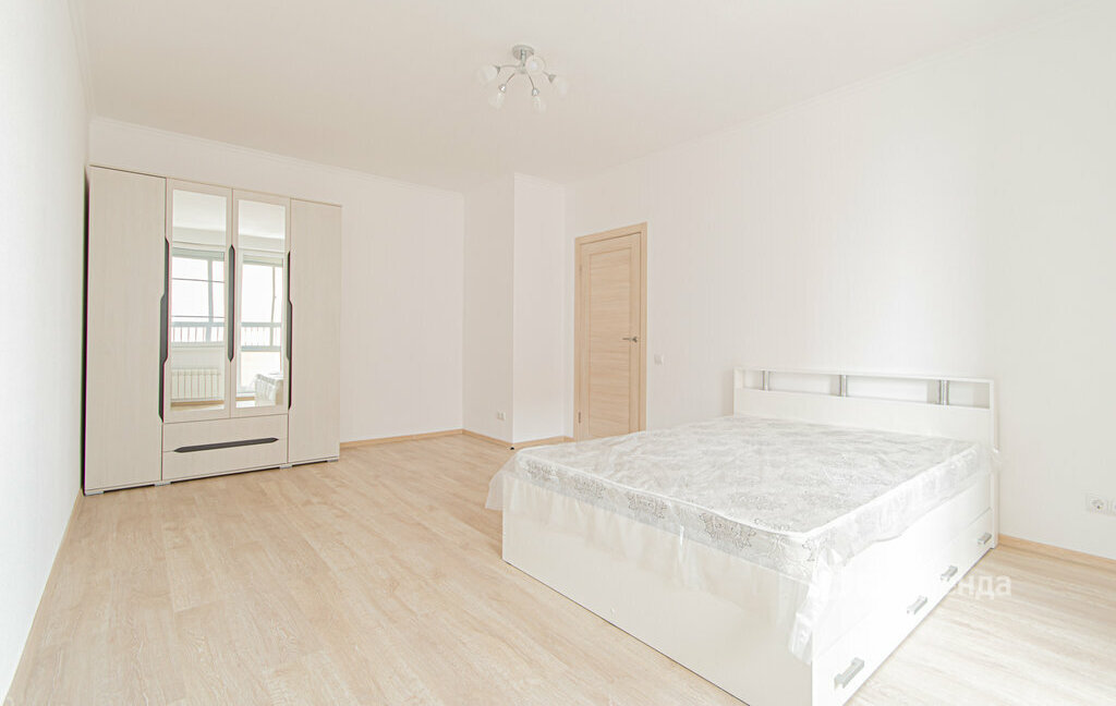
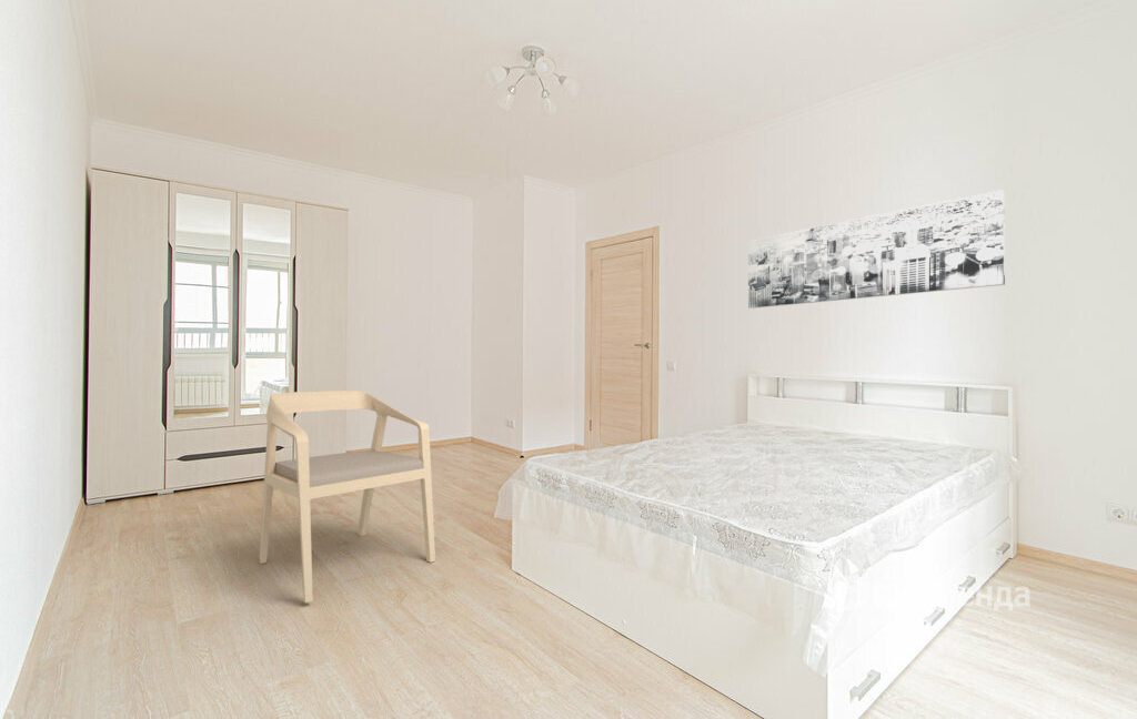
+ armchair (343, 477)
+ wall art (855, 259)
